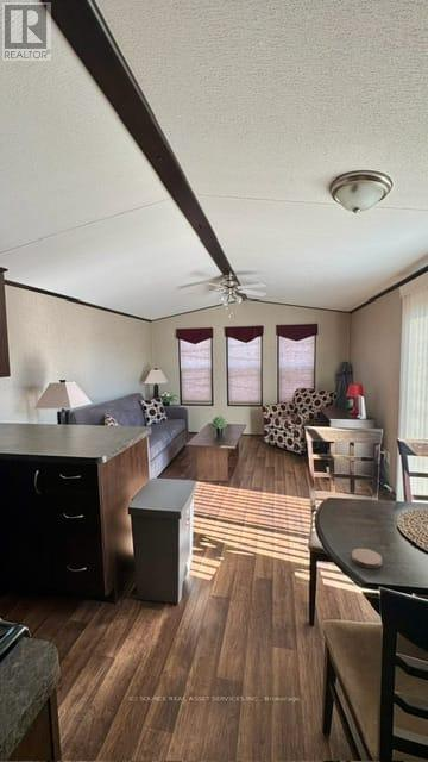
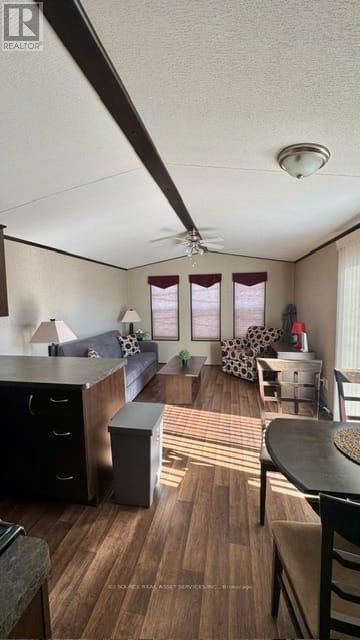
- coaster (366, 557)
